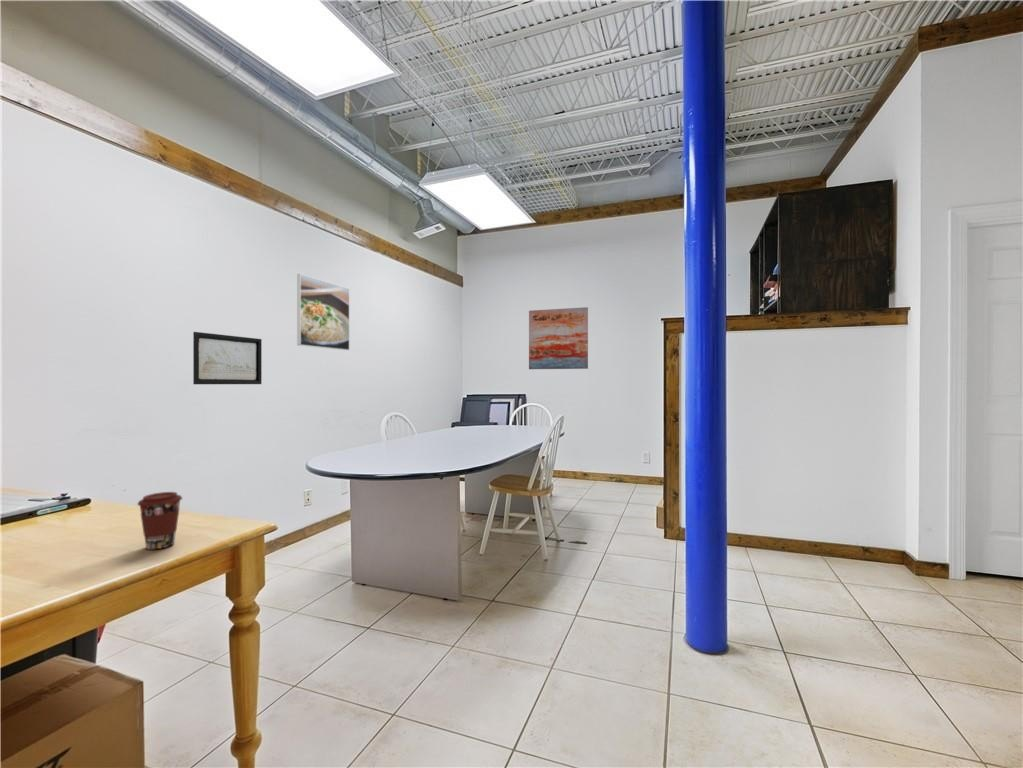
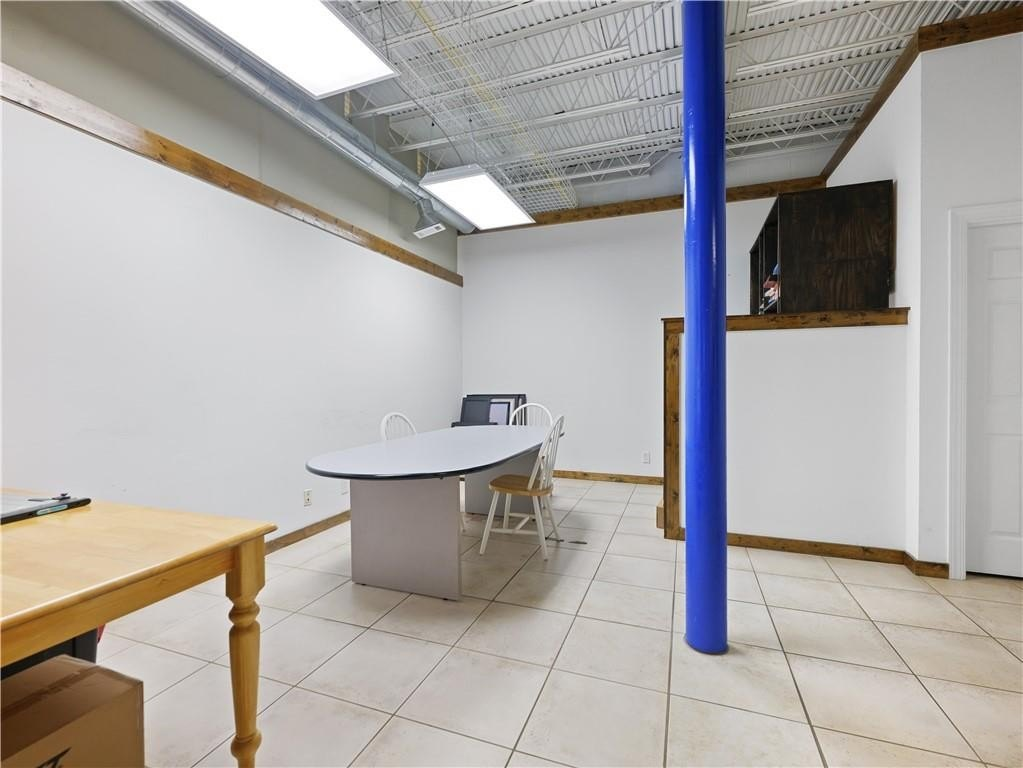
- coffee cup (160, 520)
- wall art (229, 360)
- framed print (325, 314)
- wall art (557, 339)
